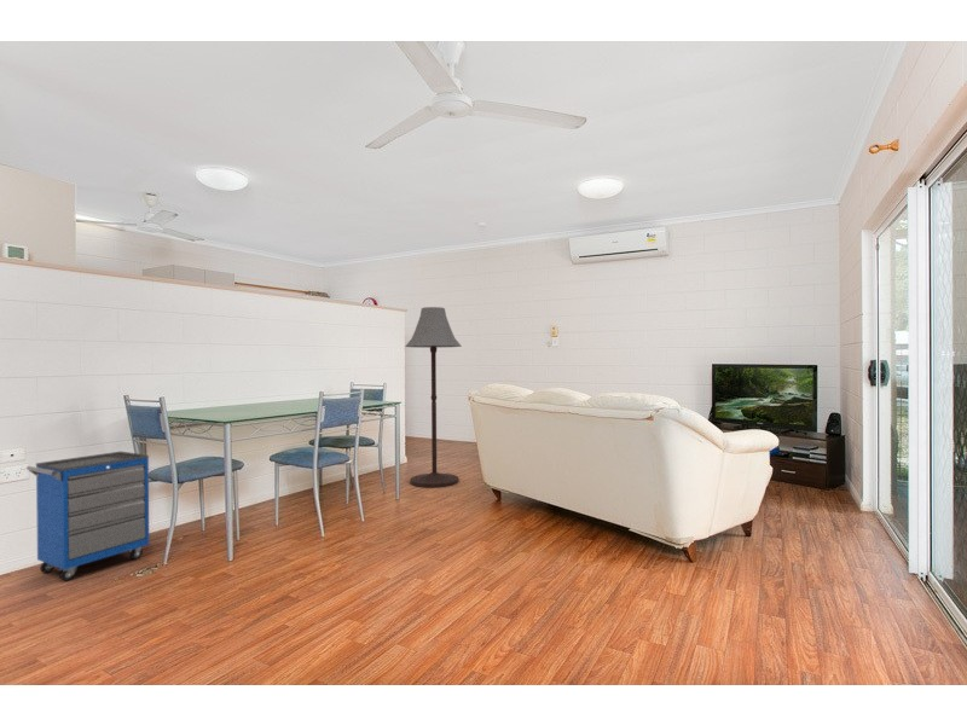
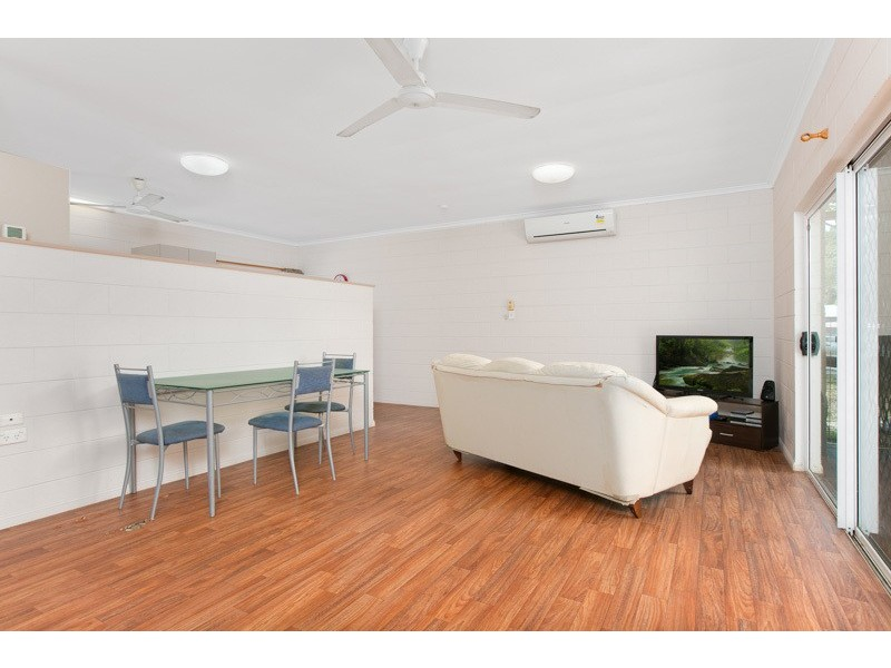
- floor lamp (433, 394)
- cabinet (89, 512)
